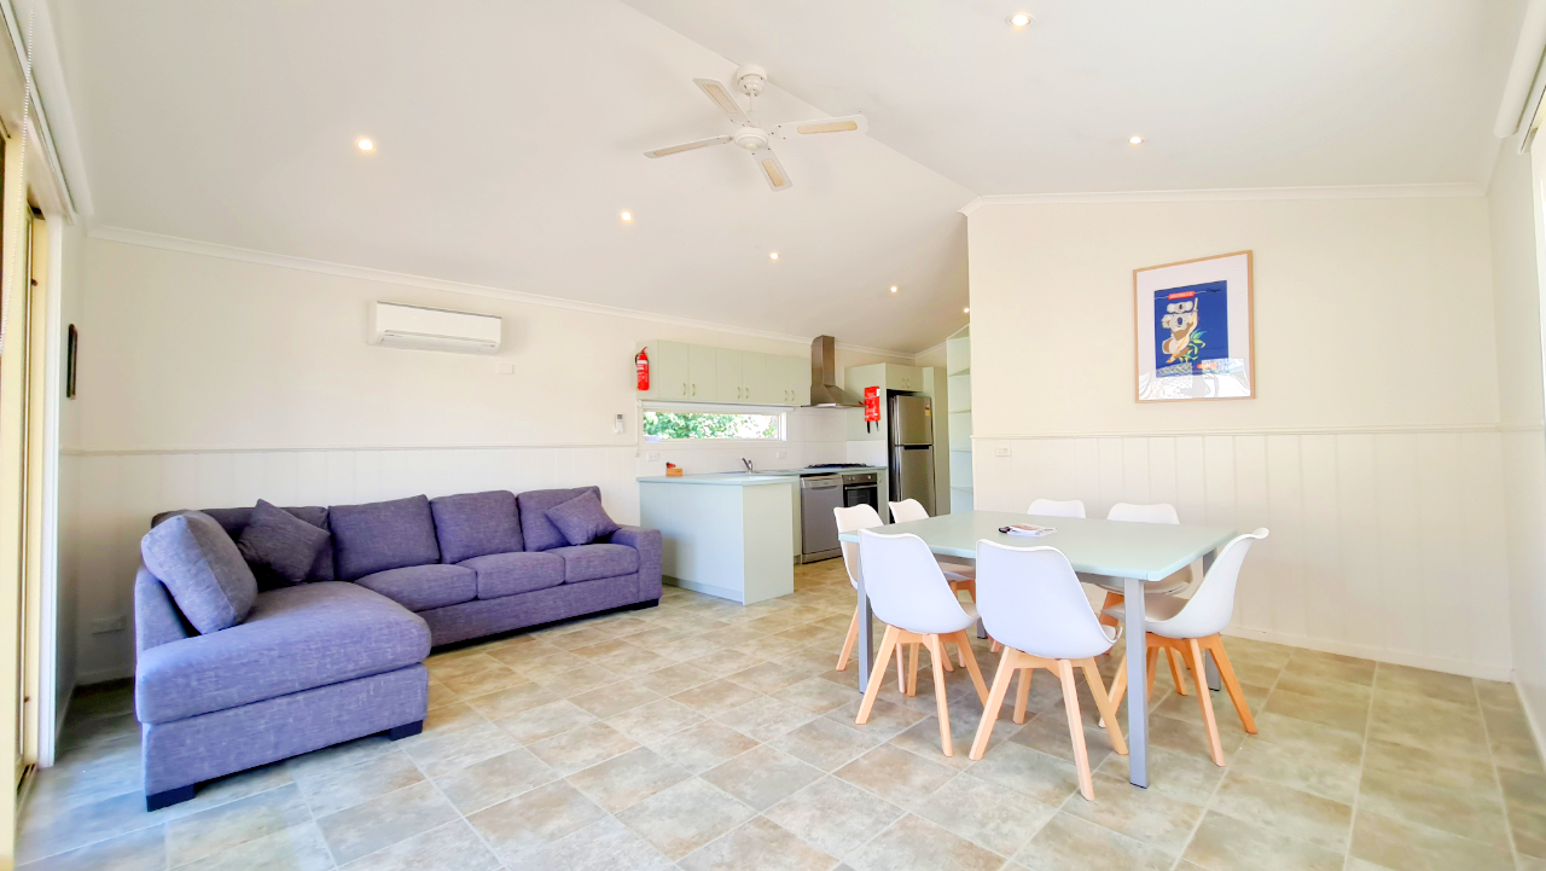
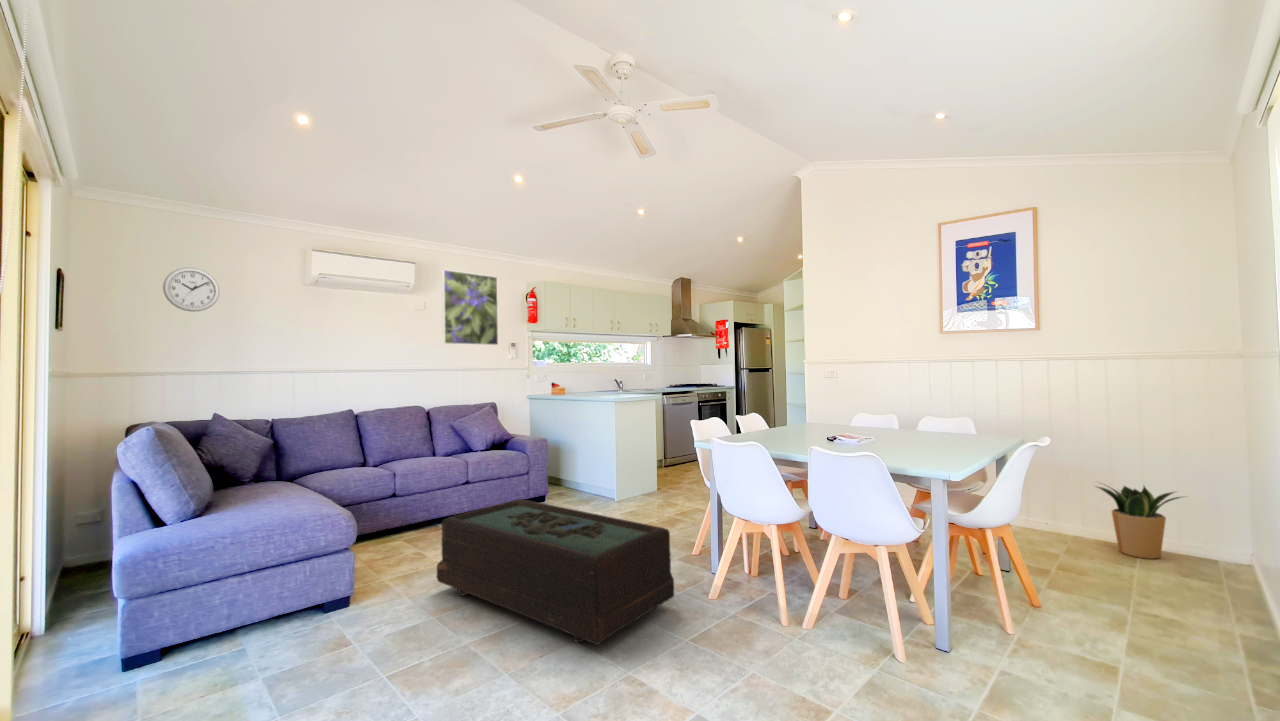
+ wall clock (192, 289)
+ coffee table (549, 560)
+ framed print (471, 309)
+ potted plant (1139, 519)
